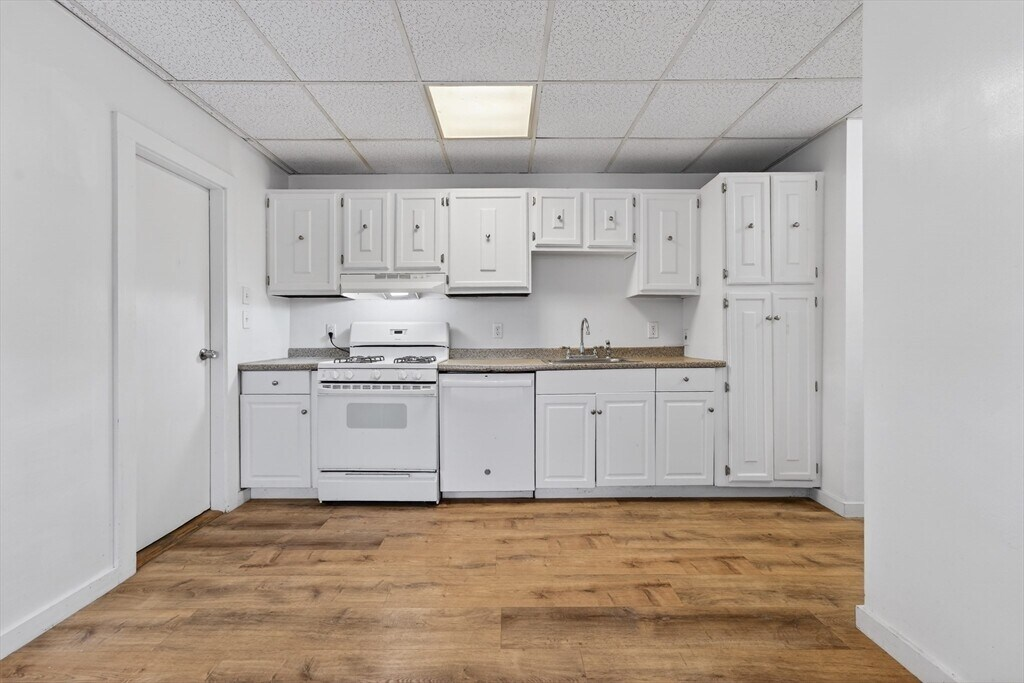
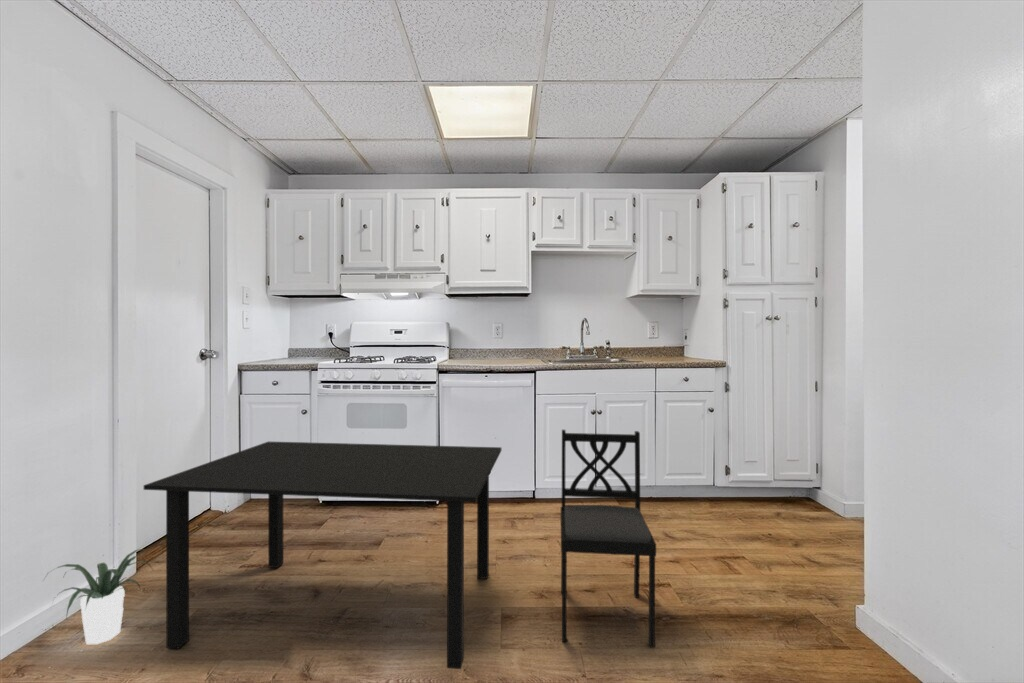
+ potted plant (100, 599)
+ dining set (422, 499)
